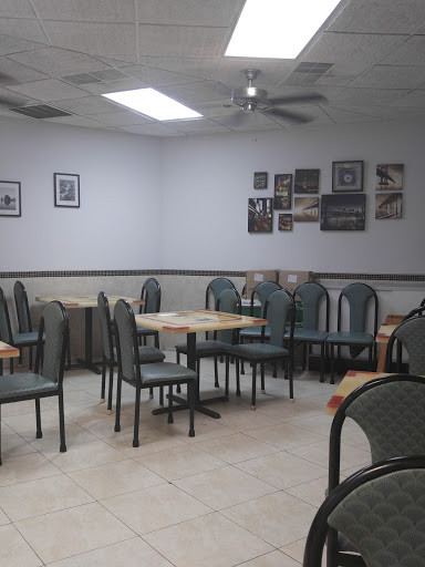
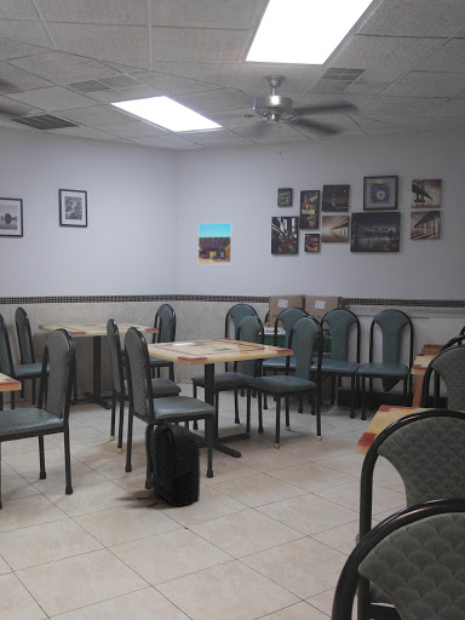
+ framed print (214, 243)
+ backpack (167, 458)
